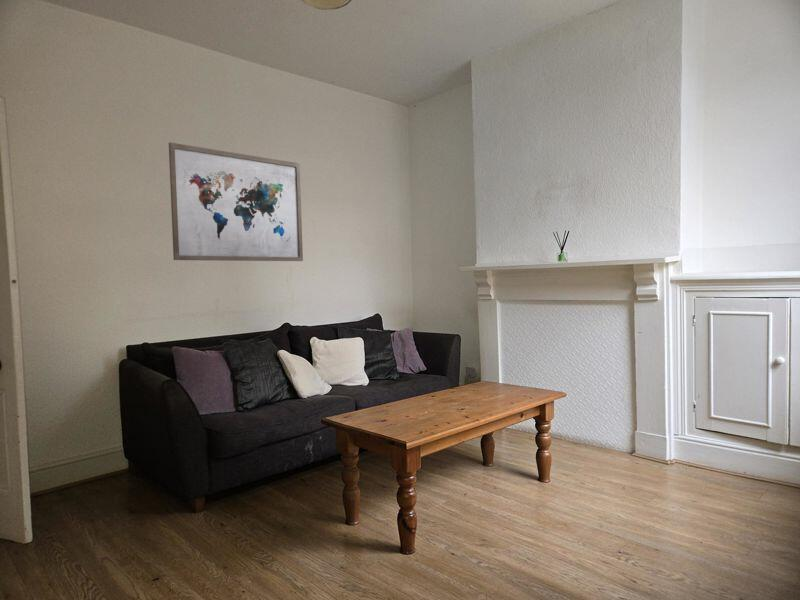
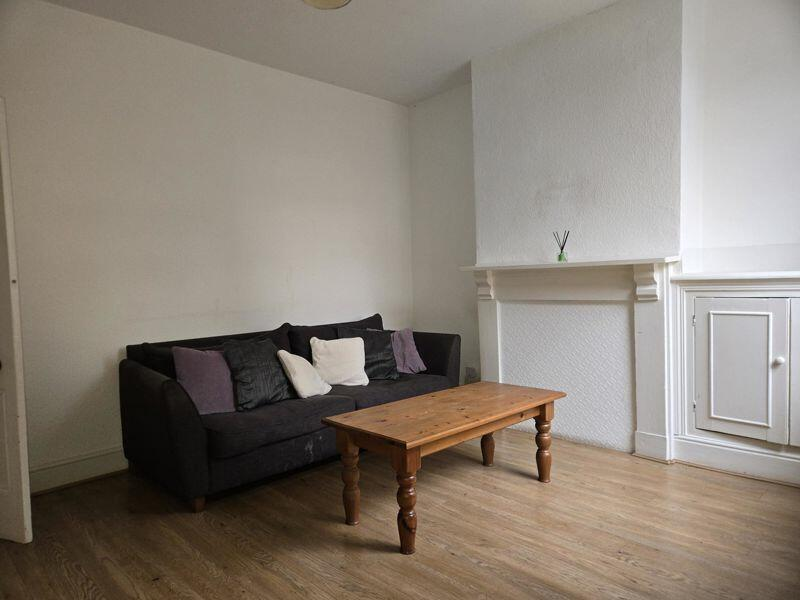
- wall art (242, 207)
